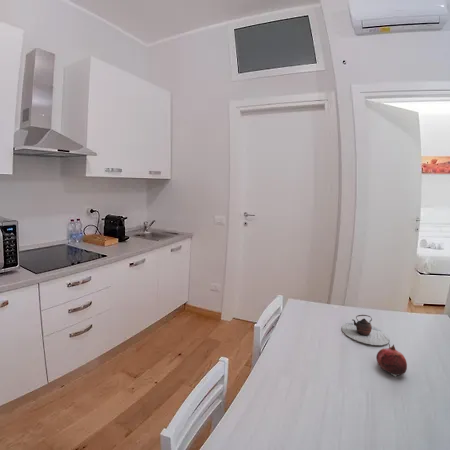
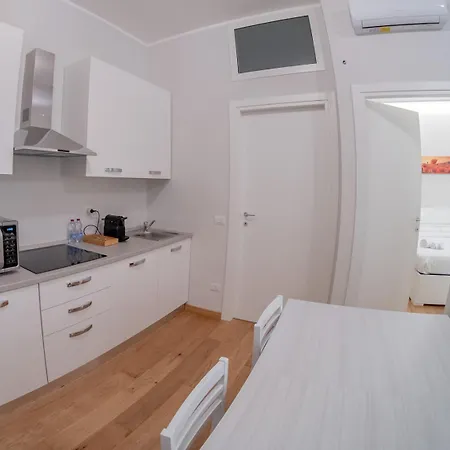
- teapot (365, 324)
- fruit (392, 358)
